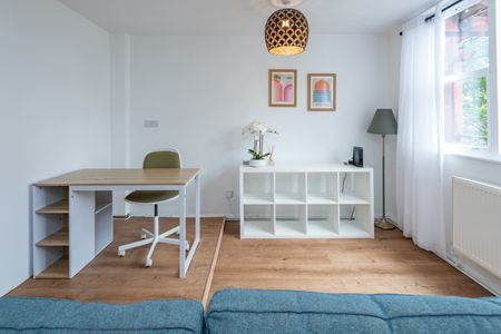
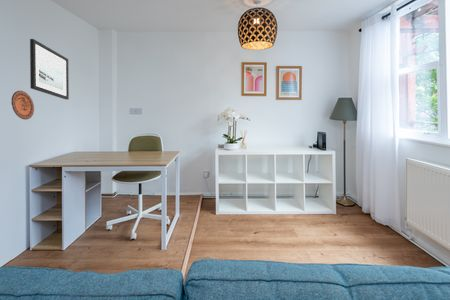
+ decorative plate (22, 105)
+ wall art (51, 72)
